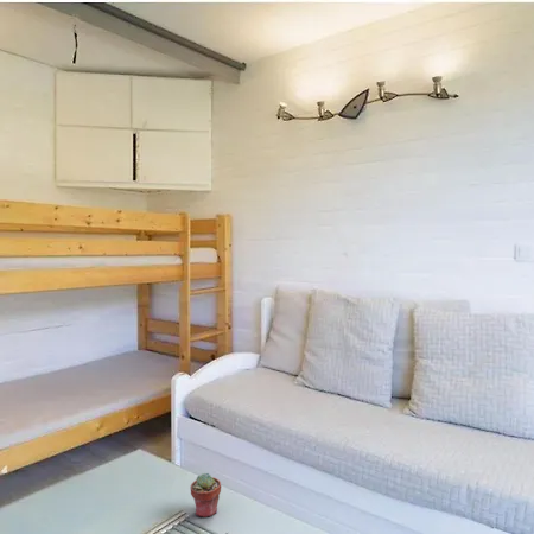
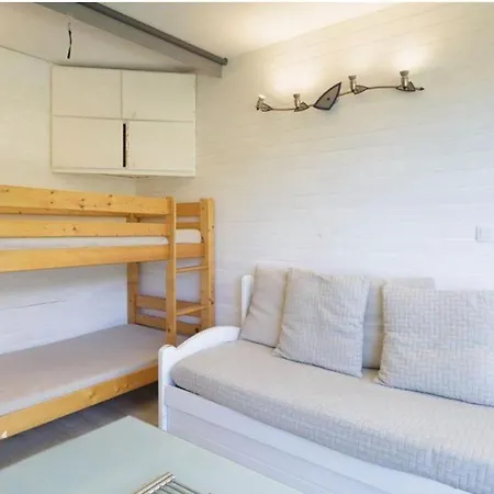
- potted succulent (205, 492)
